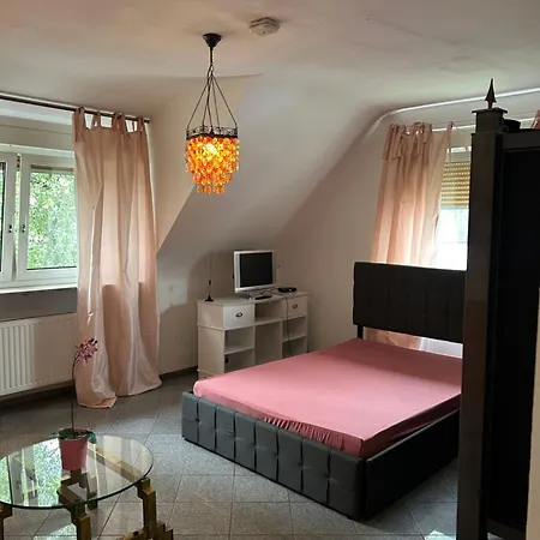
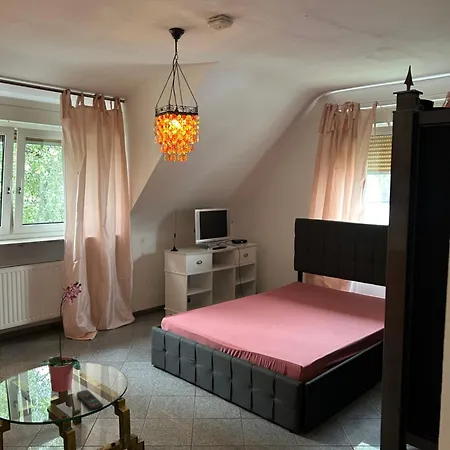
+ remote control (89, 399)
